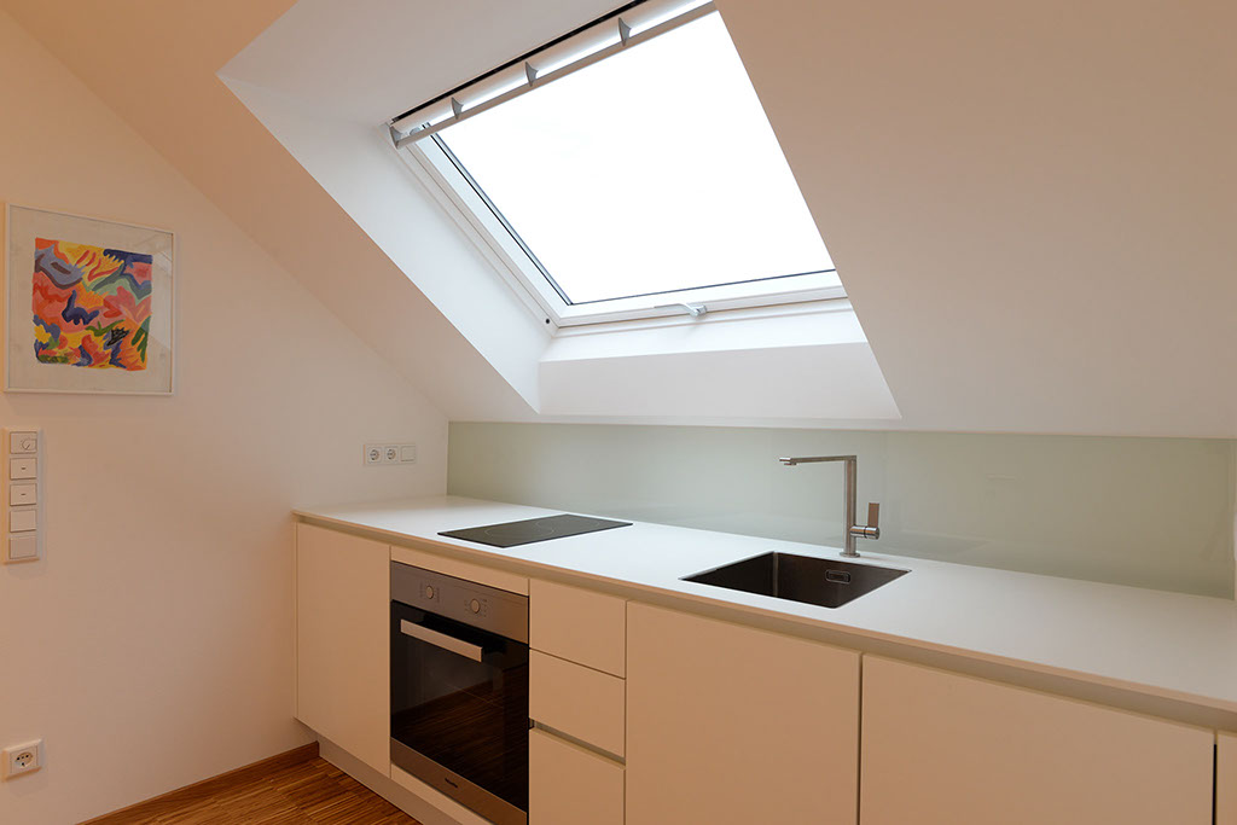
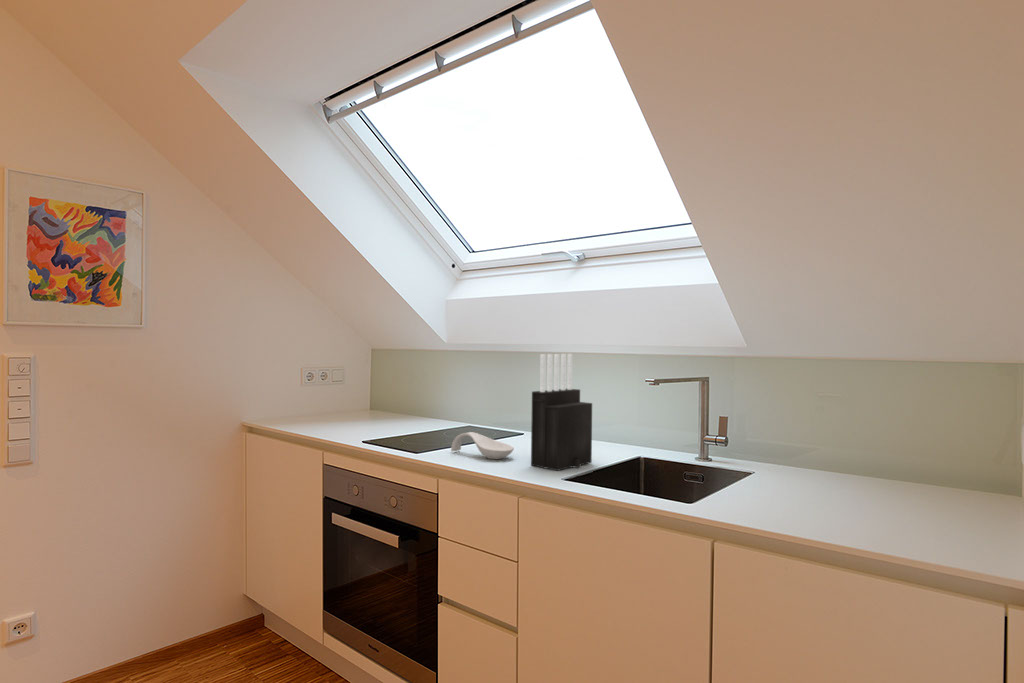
+ knife block (565, 409)
+ spoon rest (481, 444)
